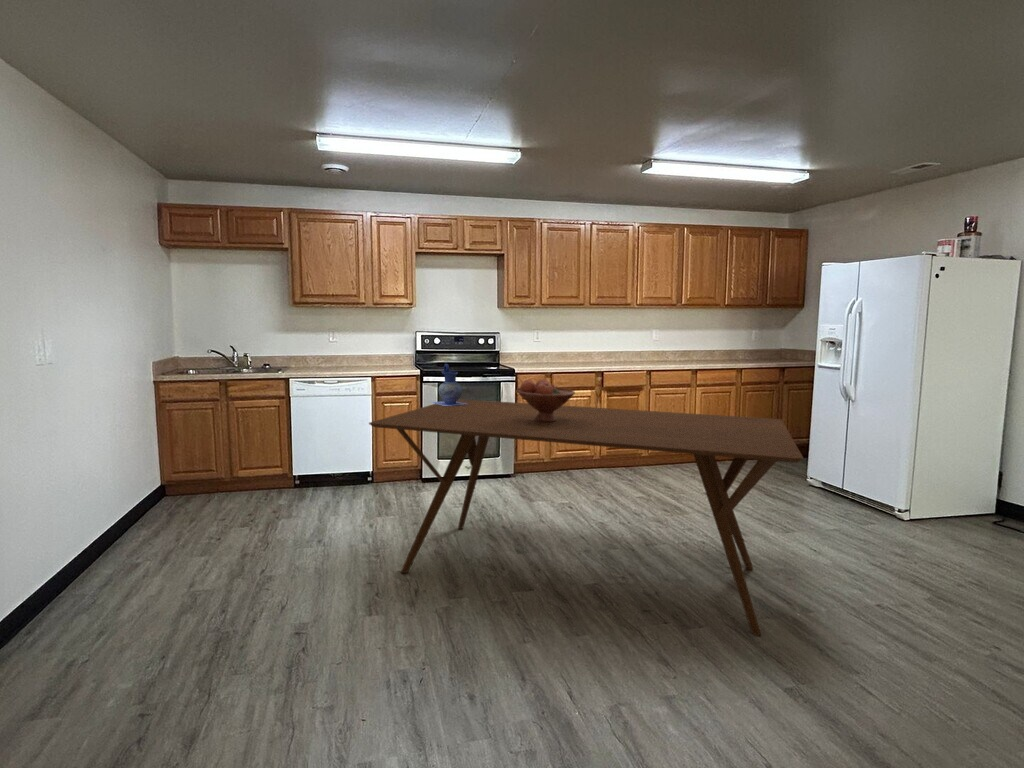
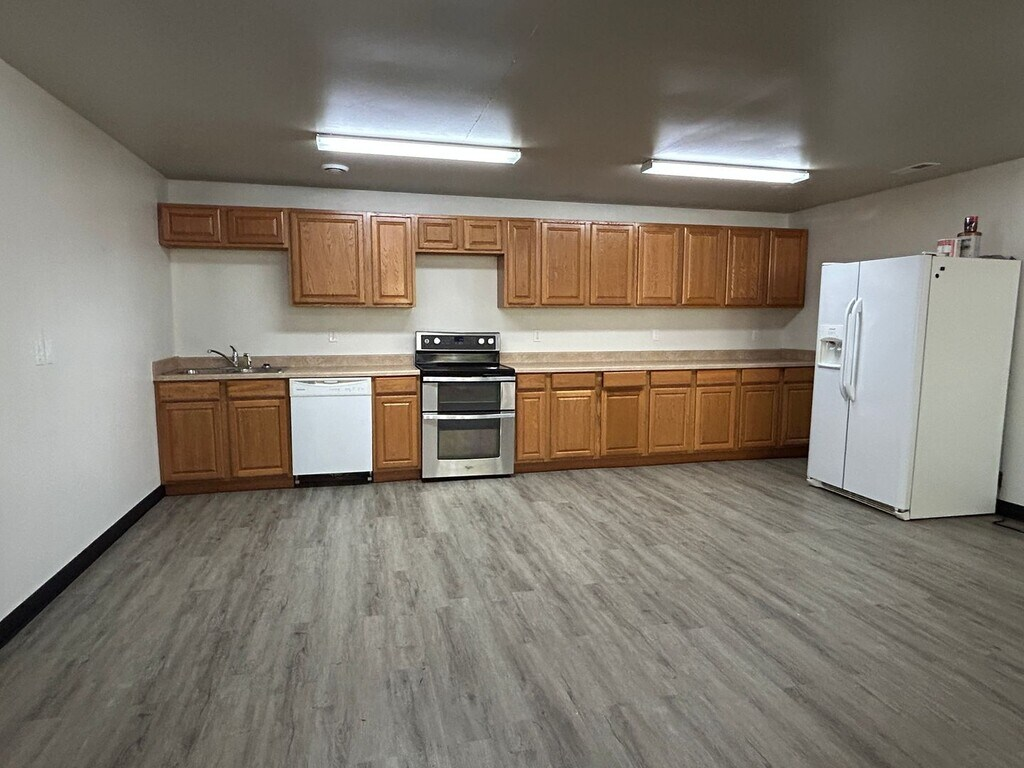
- fruit bowl (546, 399)
- dining table (591, 445)
- pitcher (449, 383)
